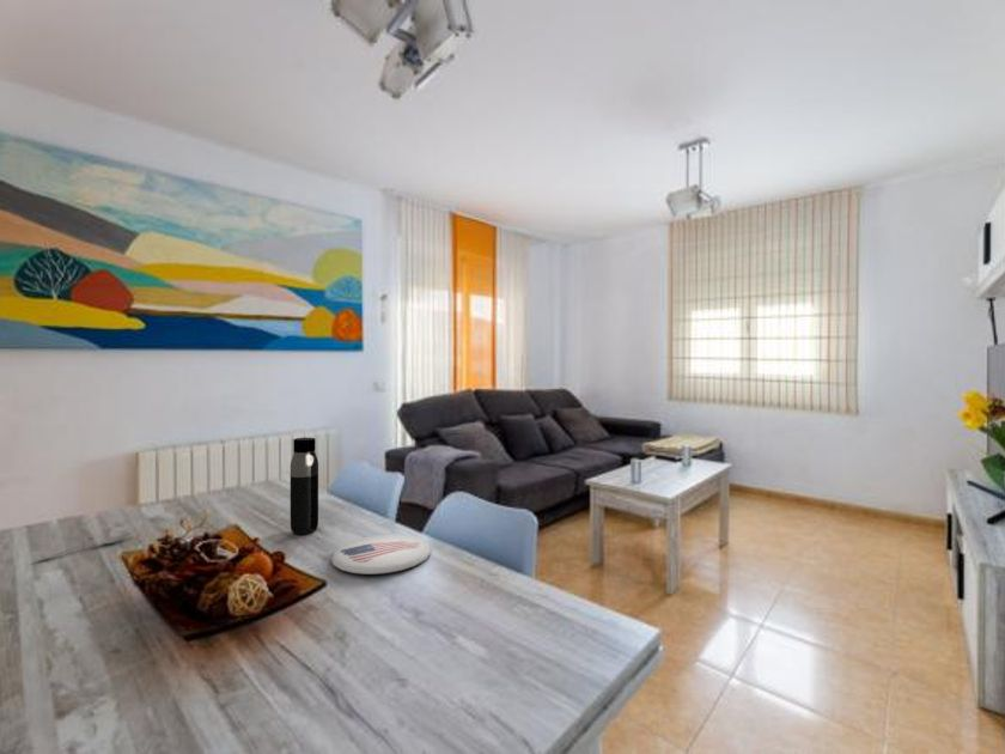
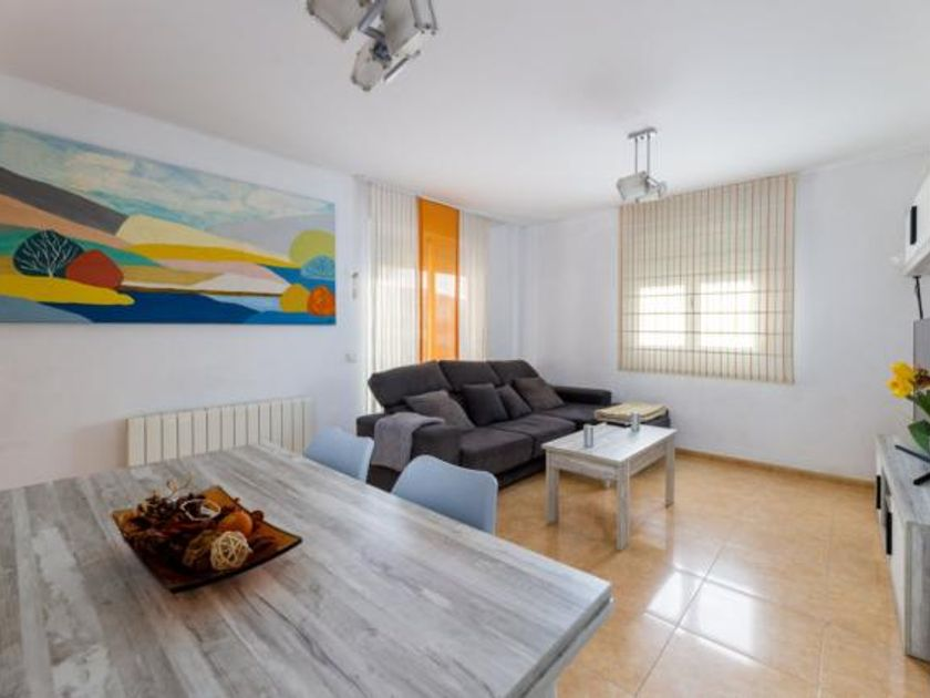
- spoon (86, 543)
- plate (382, 551)
- water bottle (304, 485)
